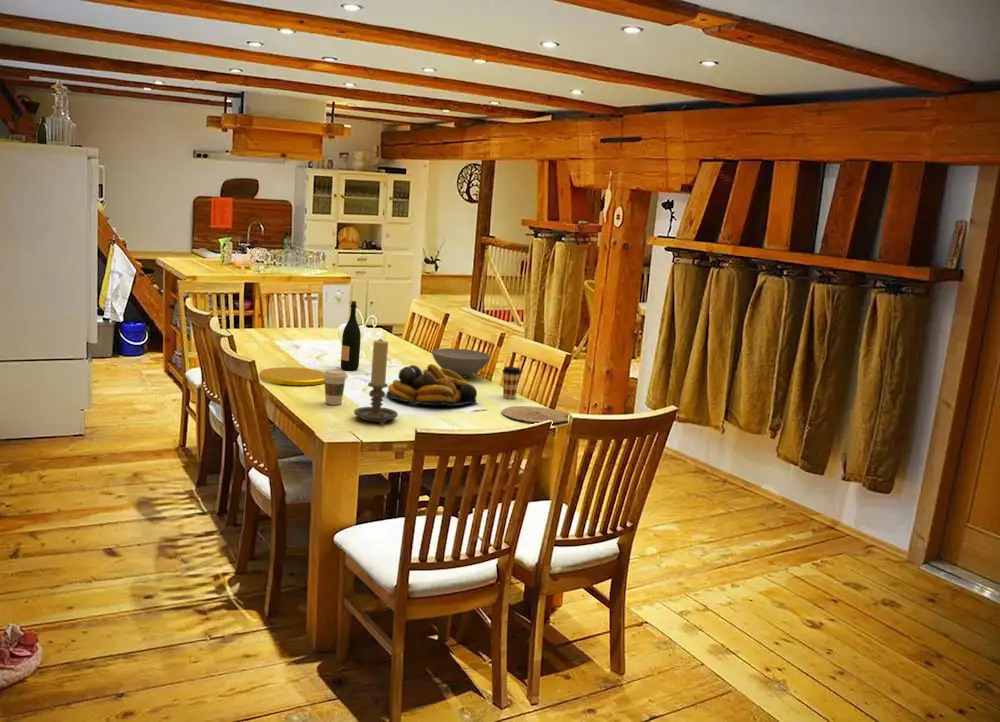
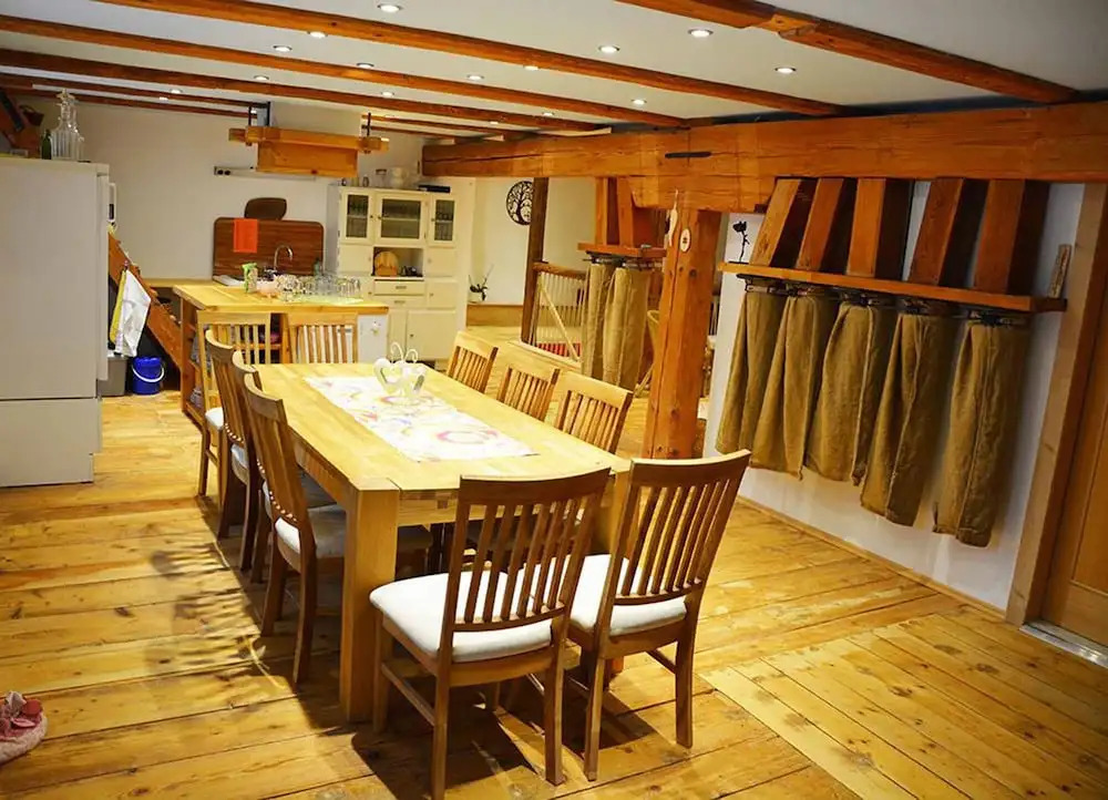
- coffee cup (334, 387)
- coffee cup (510, 382)
- fruit bowl (432, 381)
- candle holder (379, 380)
- plate (537, 413)
- plate (294, 375)
- wine bottle (351, 335)
- bowl (460, 364)
